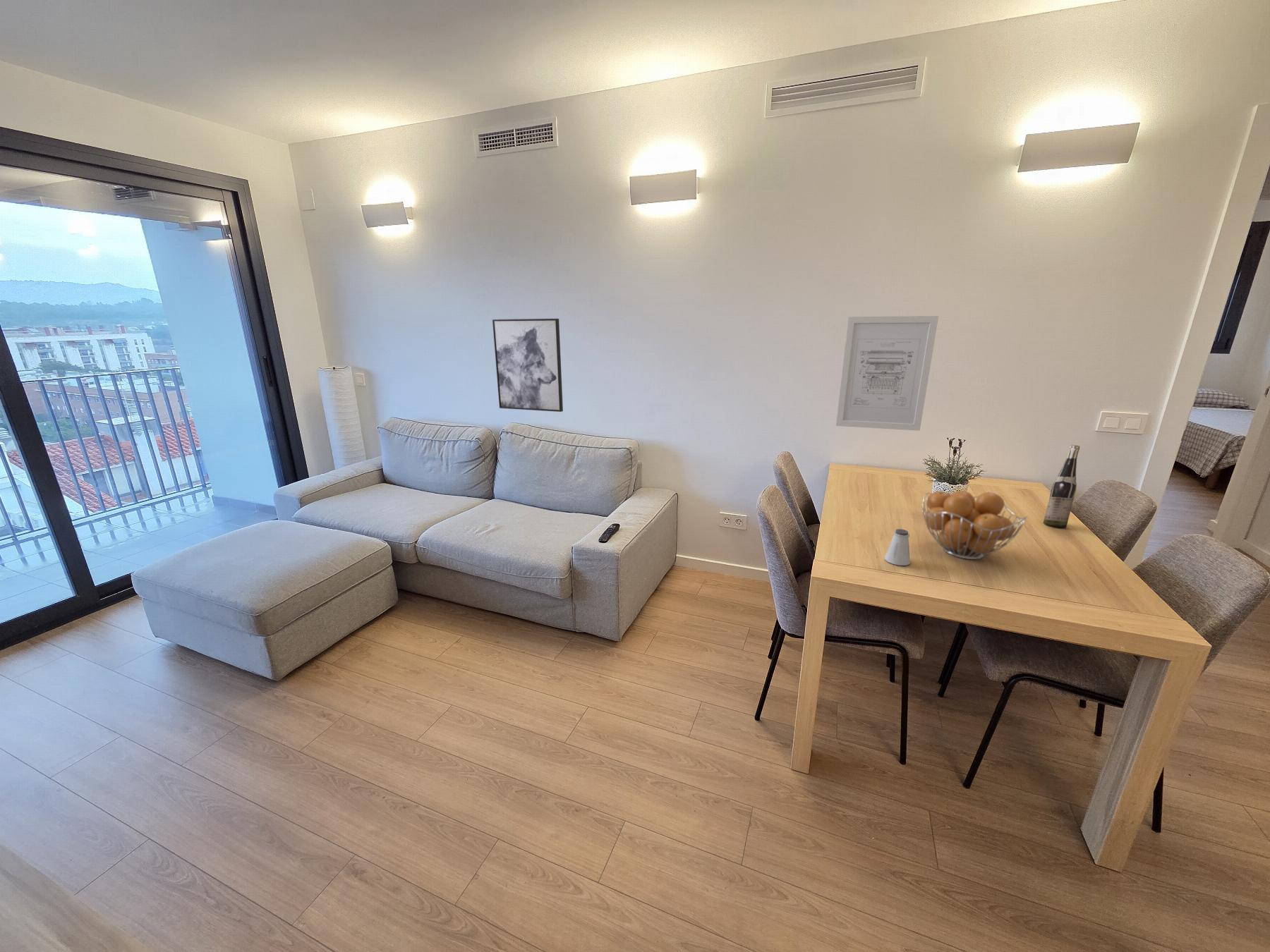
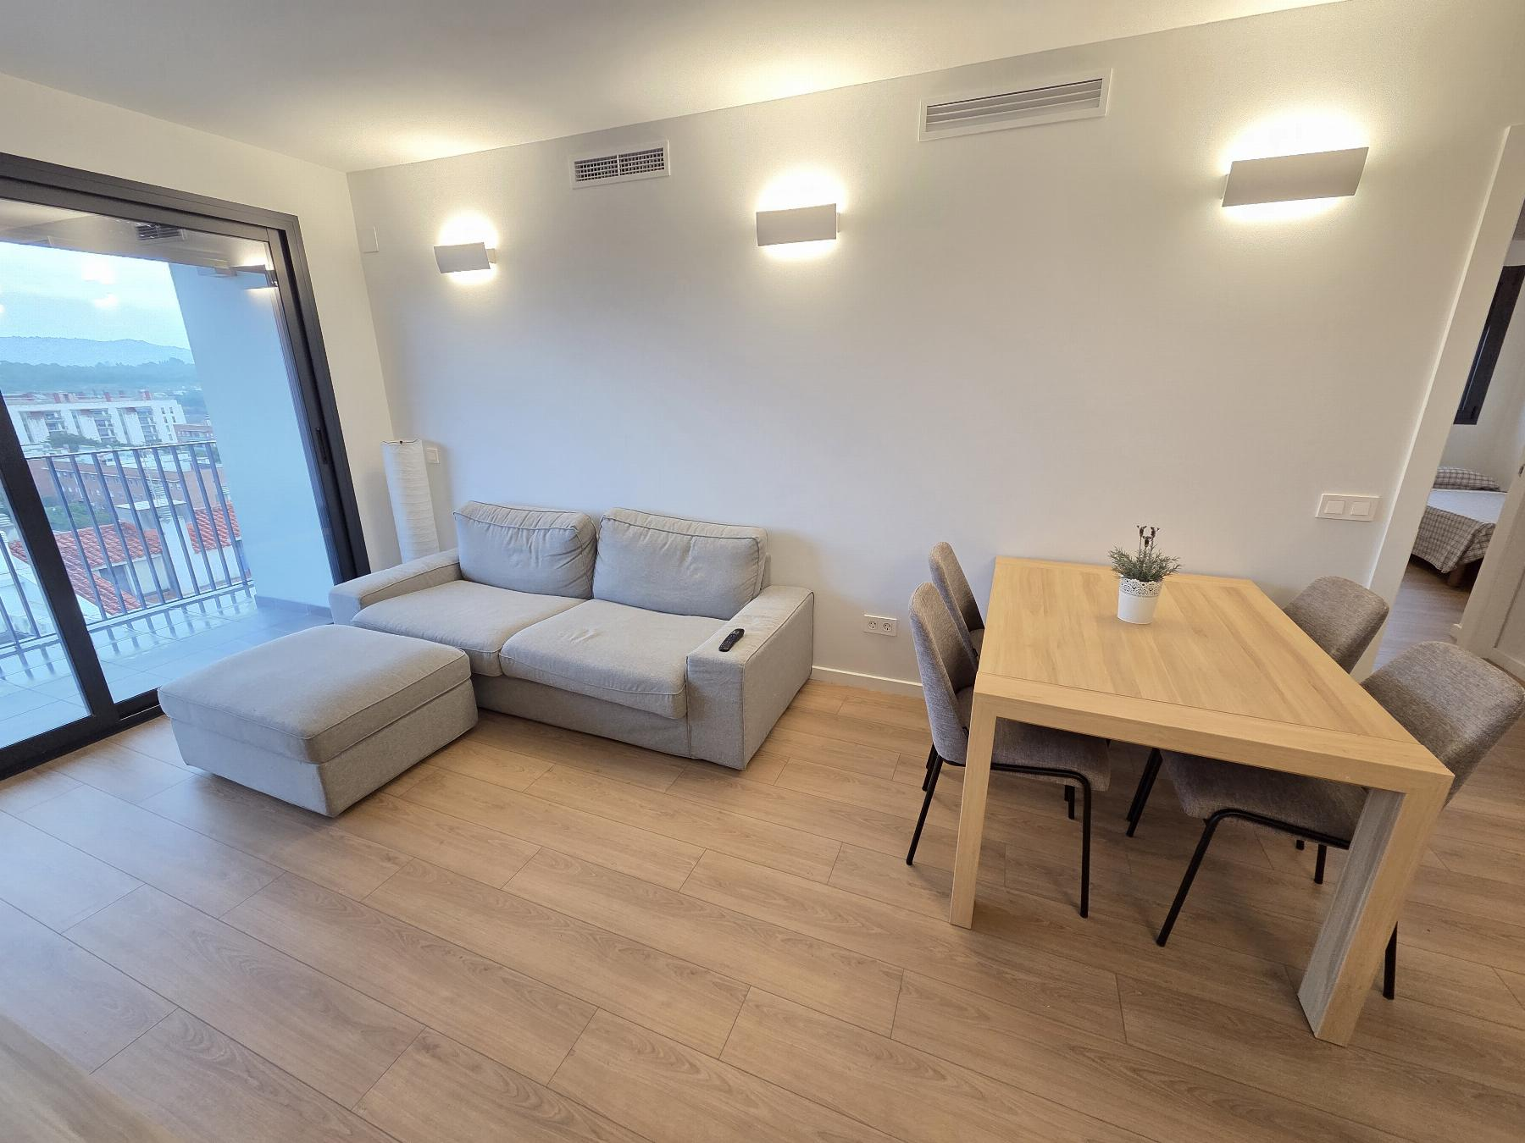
- wall art (884, 374)
- fruit basket (969, 523)
- saltshaker (899, 546)
- wine bottle (1064, 486)
- wall art (528, 365)
